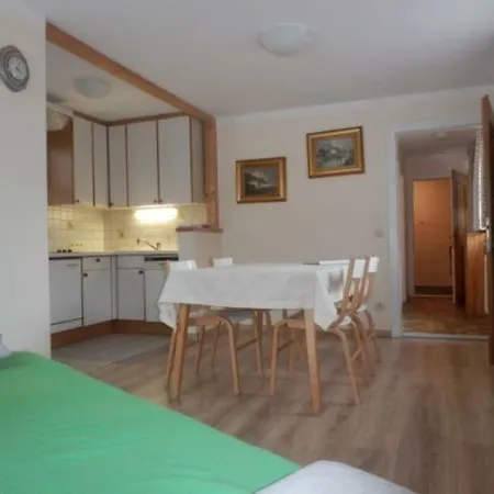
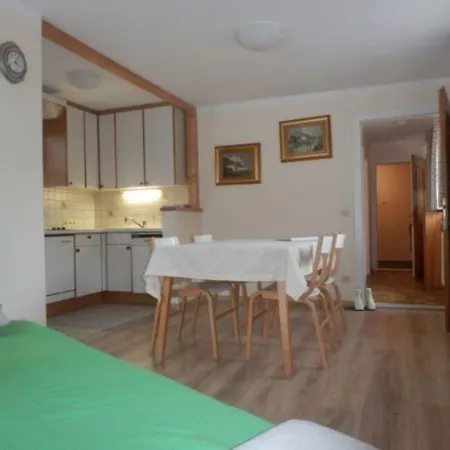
+ boots (365, 298)
